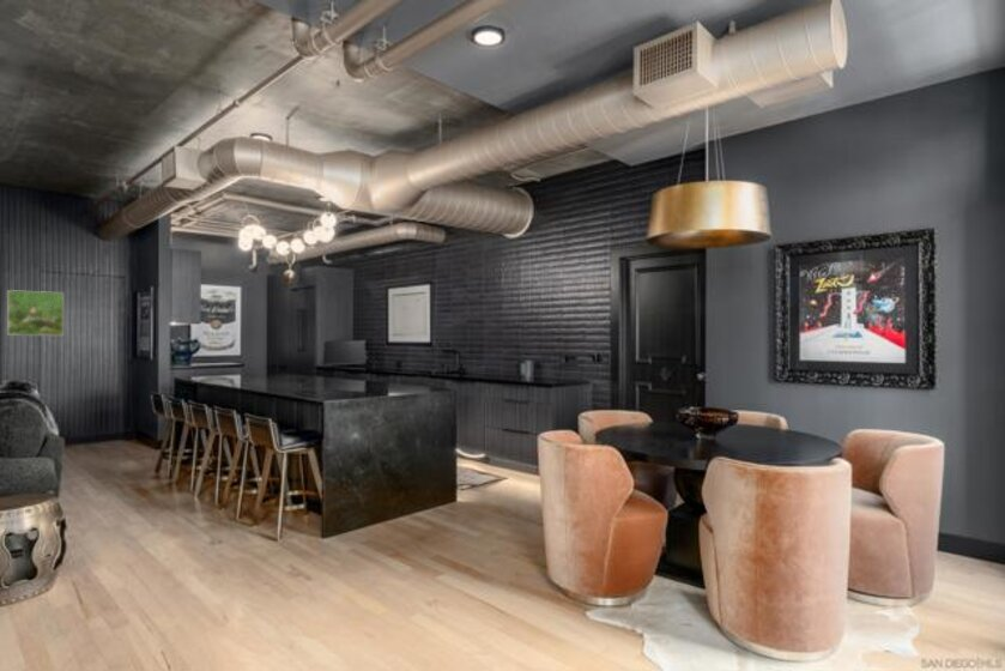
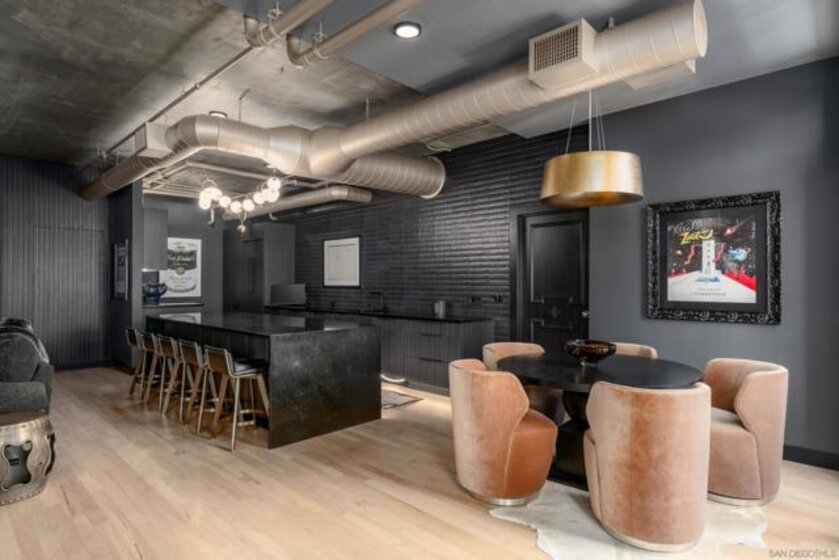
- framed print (36, 313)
